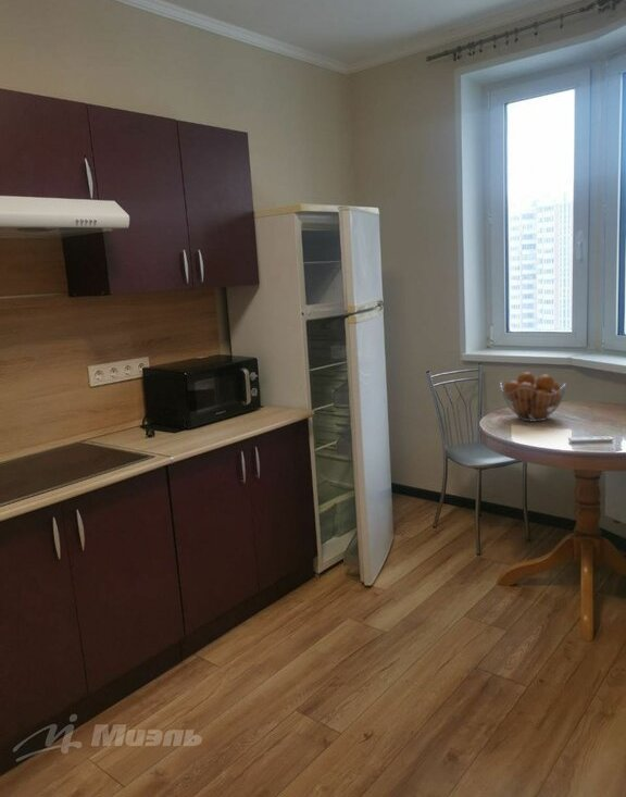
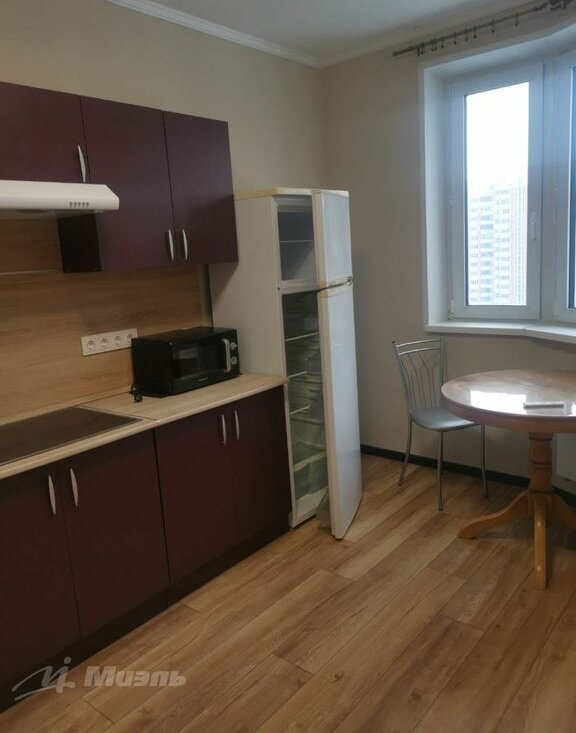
- fruit basket (533, 396)
